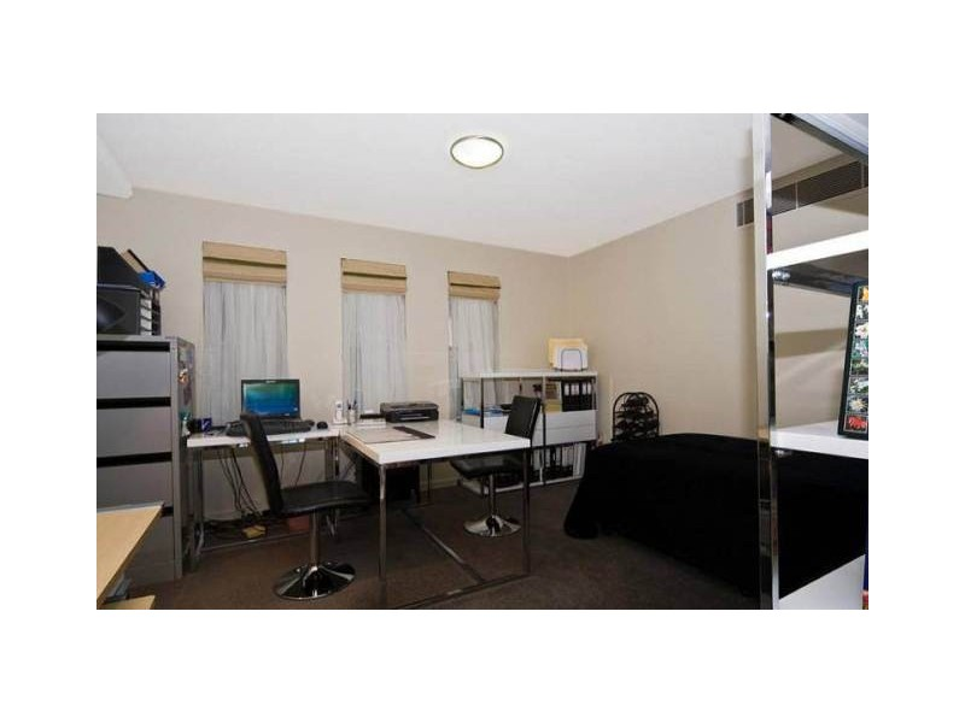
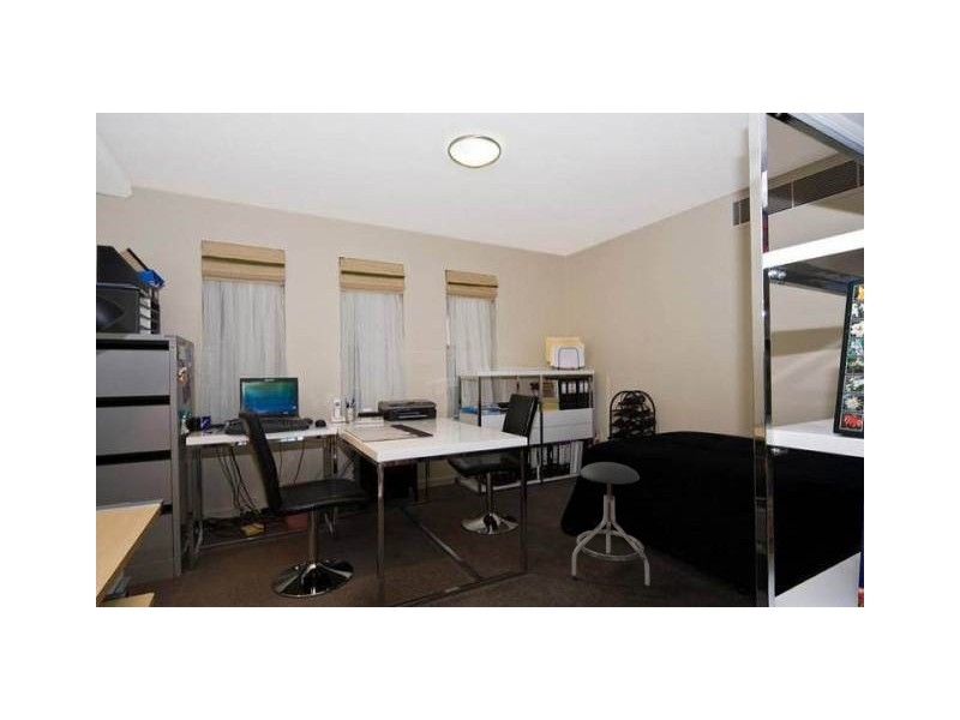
+ stool (605, 518)
